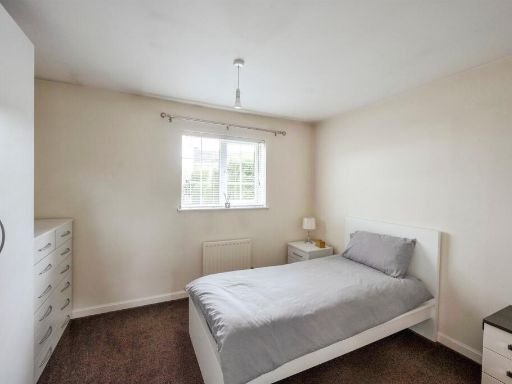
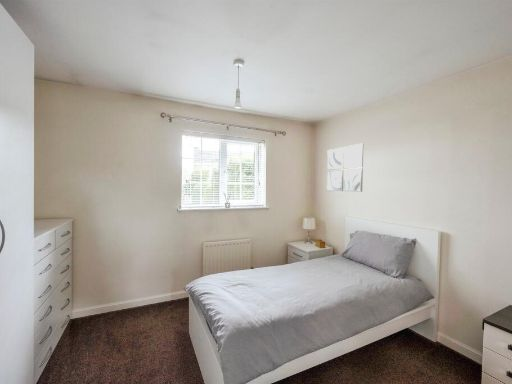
+ wall art (343, 168)
